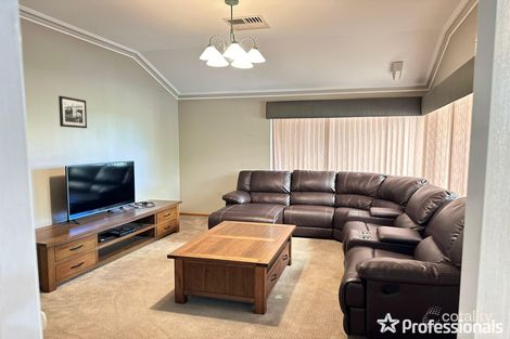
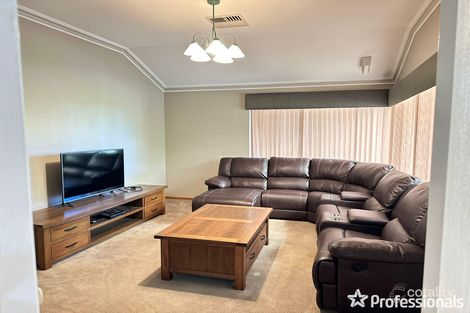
- picture frame (73, 113)
